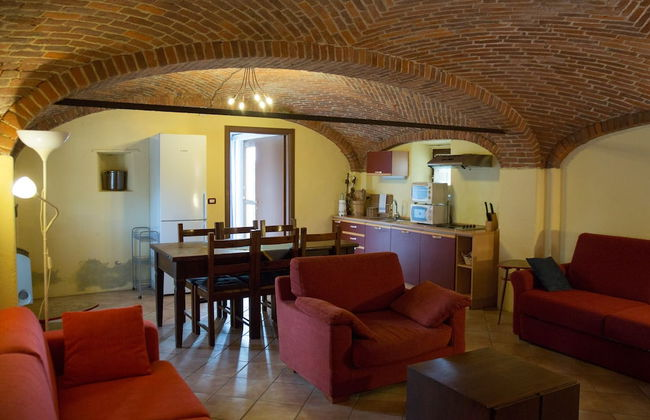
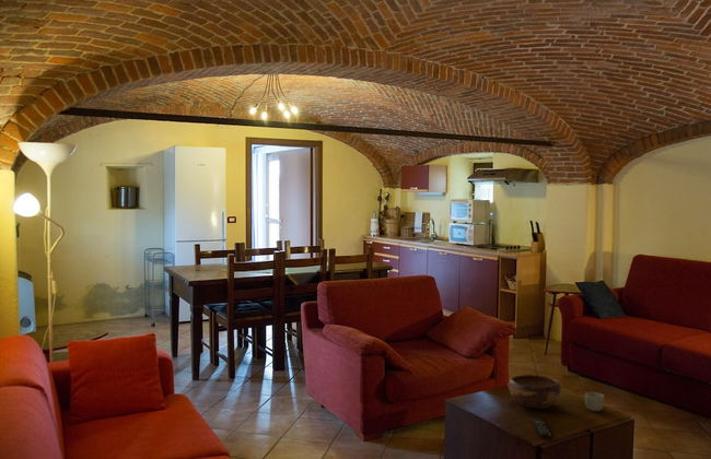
+ remote control (541, 427)
+ mug (595, 401)
+ decorative bowl (534, 392)
